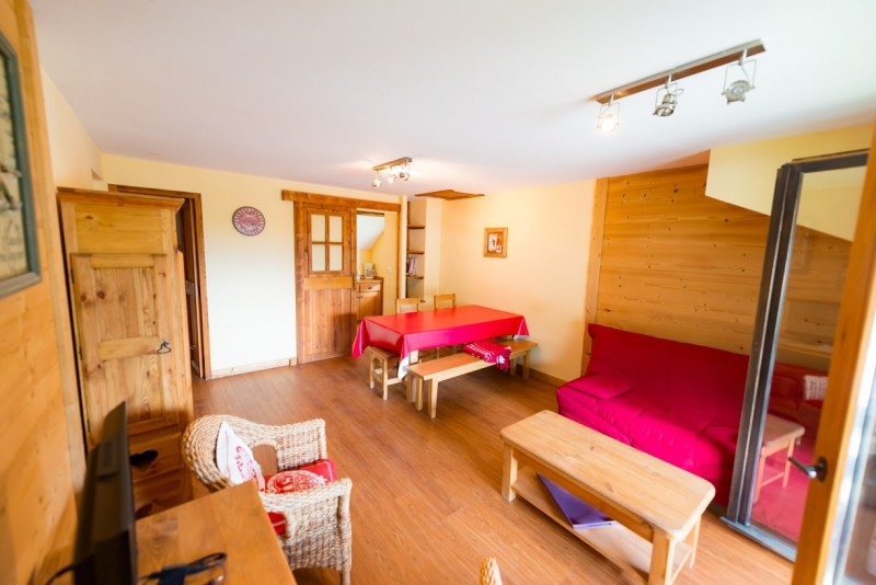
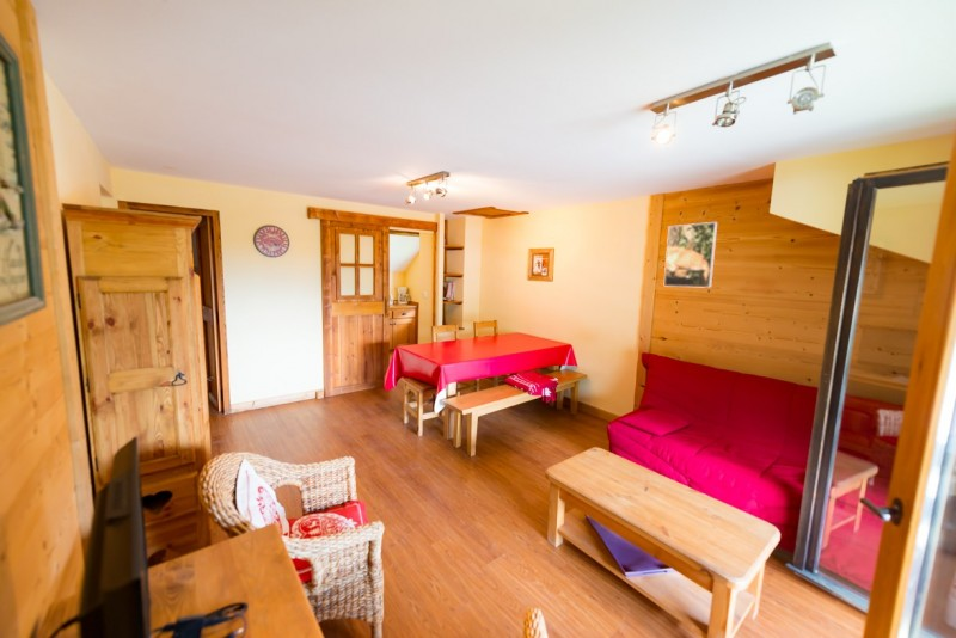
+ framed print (688, 256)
